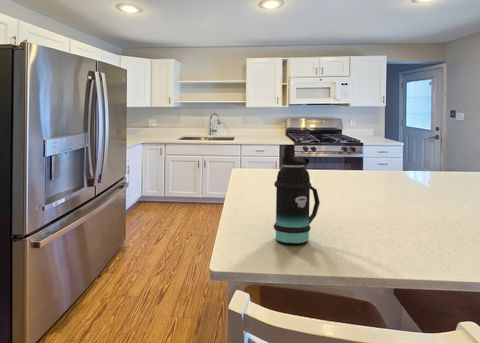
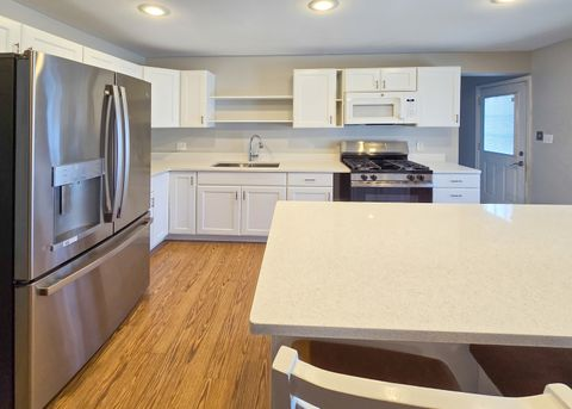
- bottle (298, 193)
